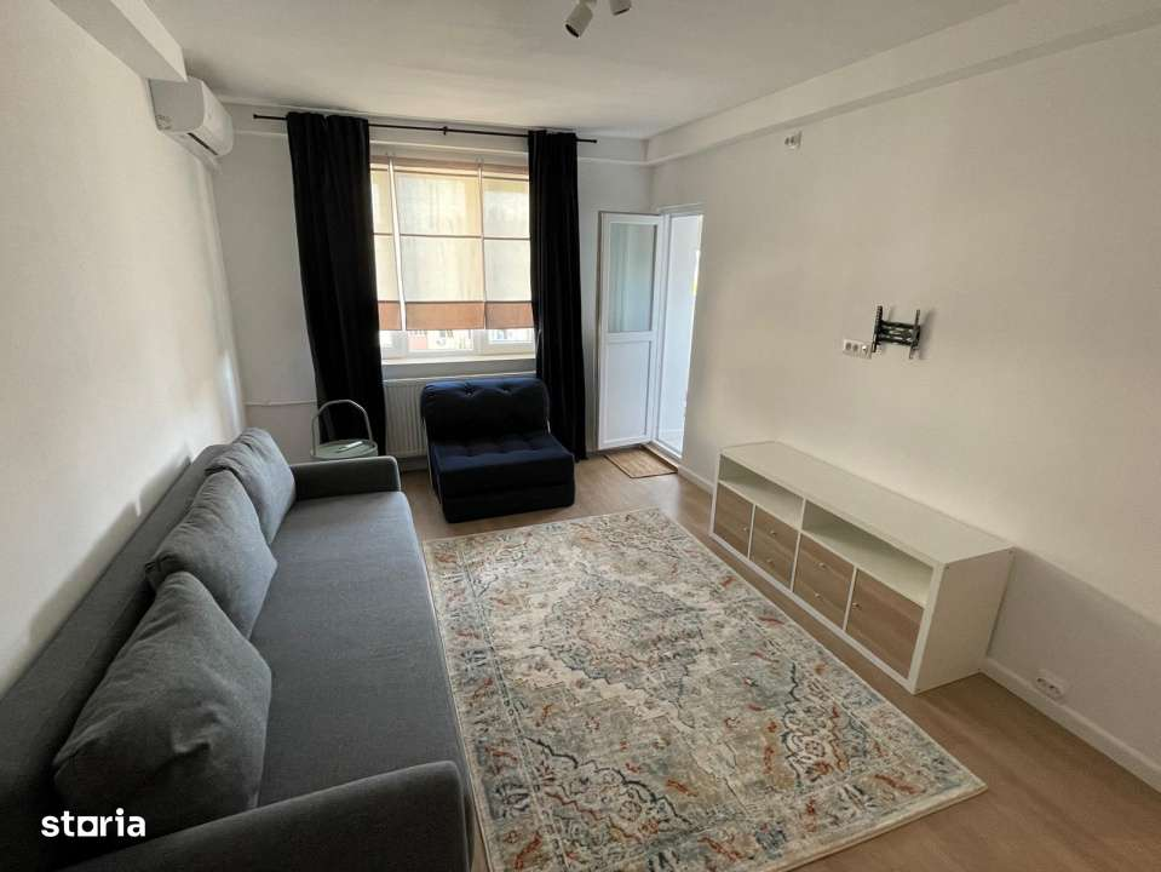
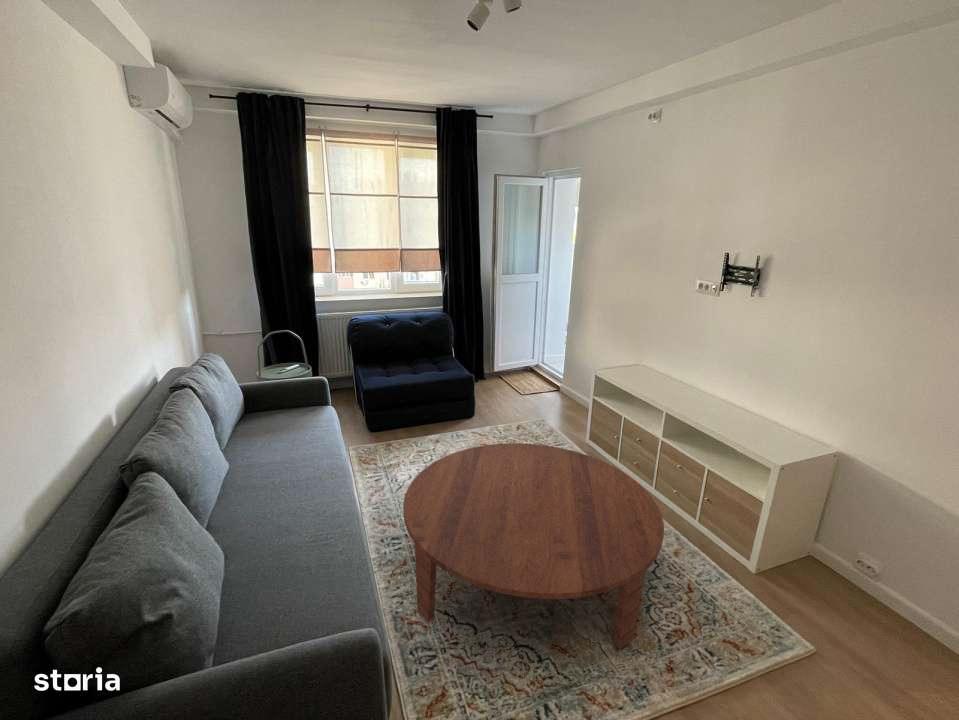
+ coffee table (528, 530)
